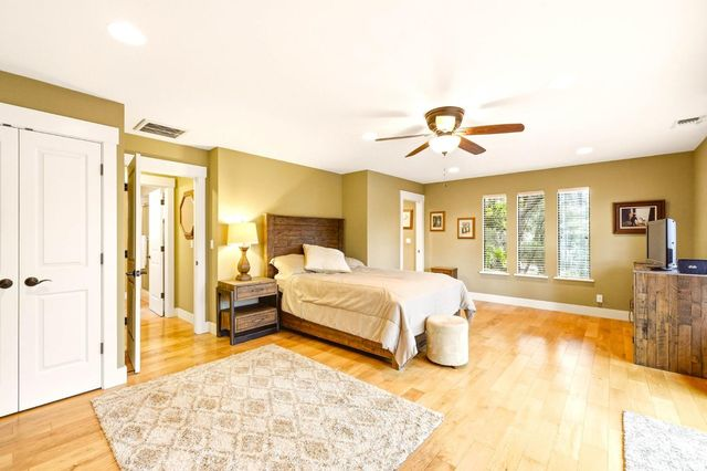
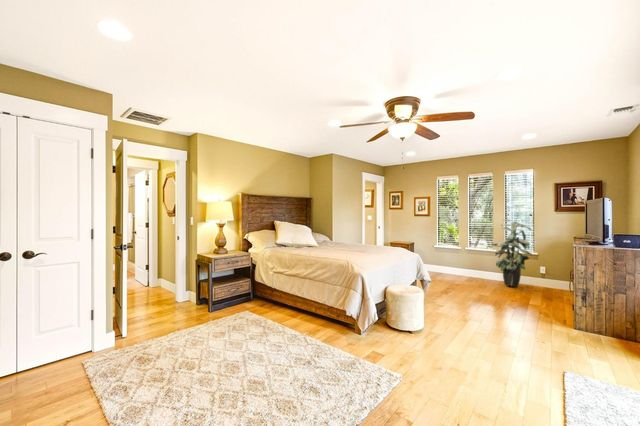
+ indoor plant (510, 253)
